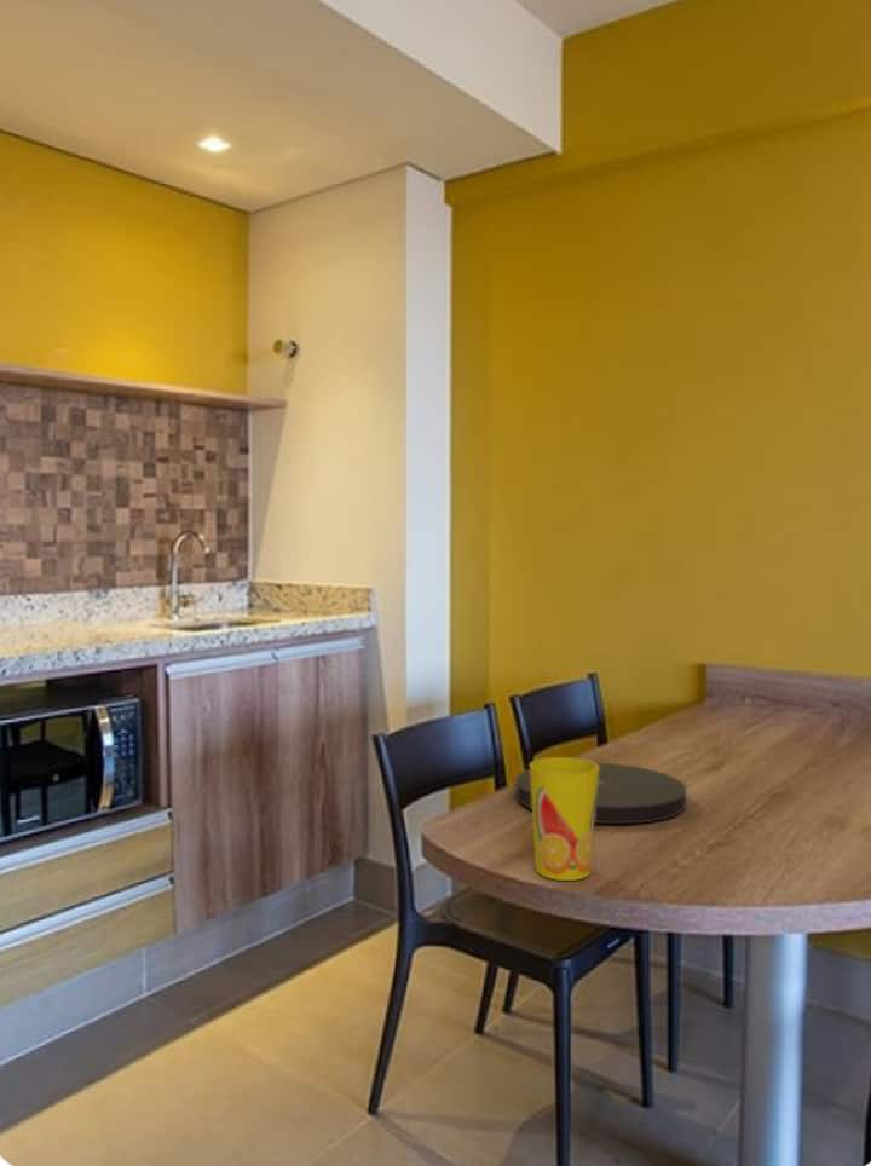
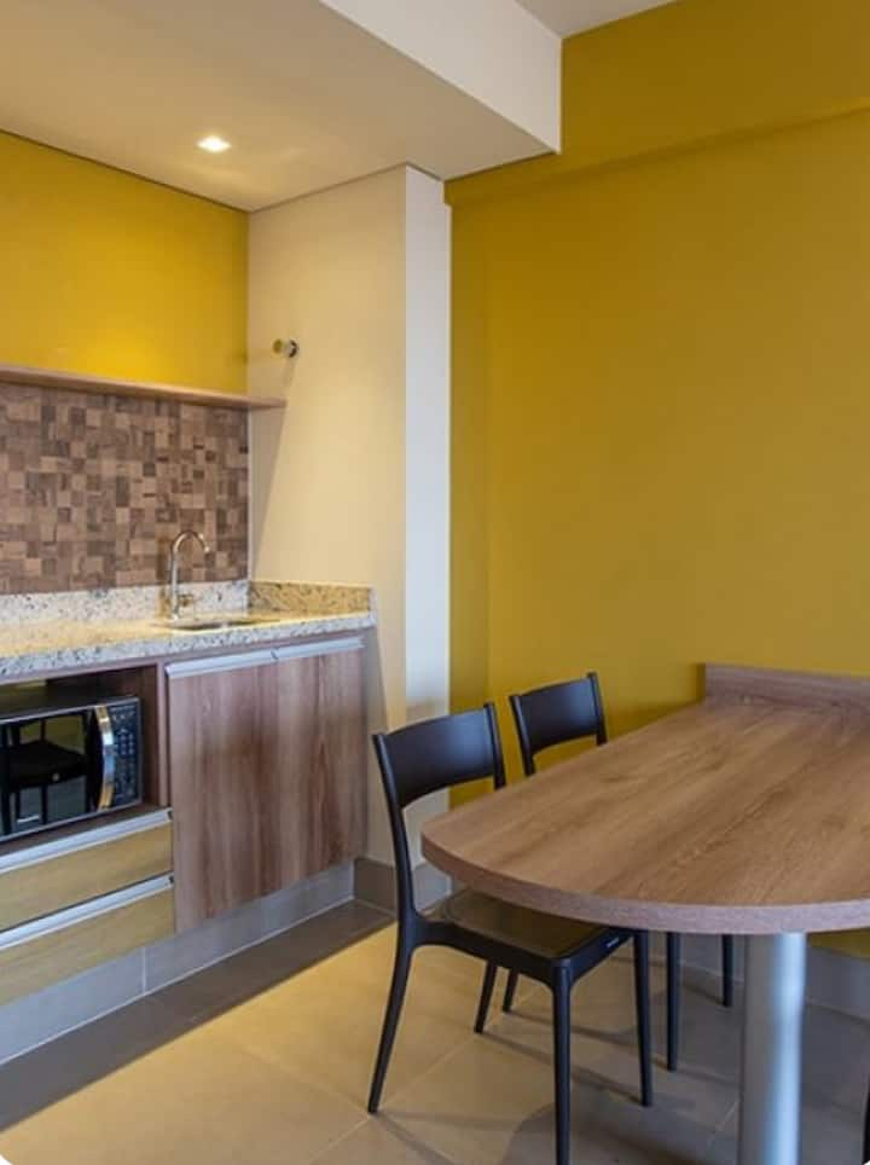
- plate (599, 790)
- cup (563, 818)
